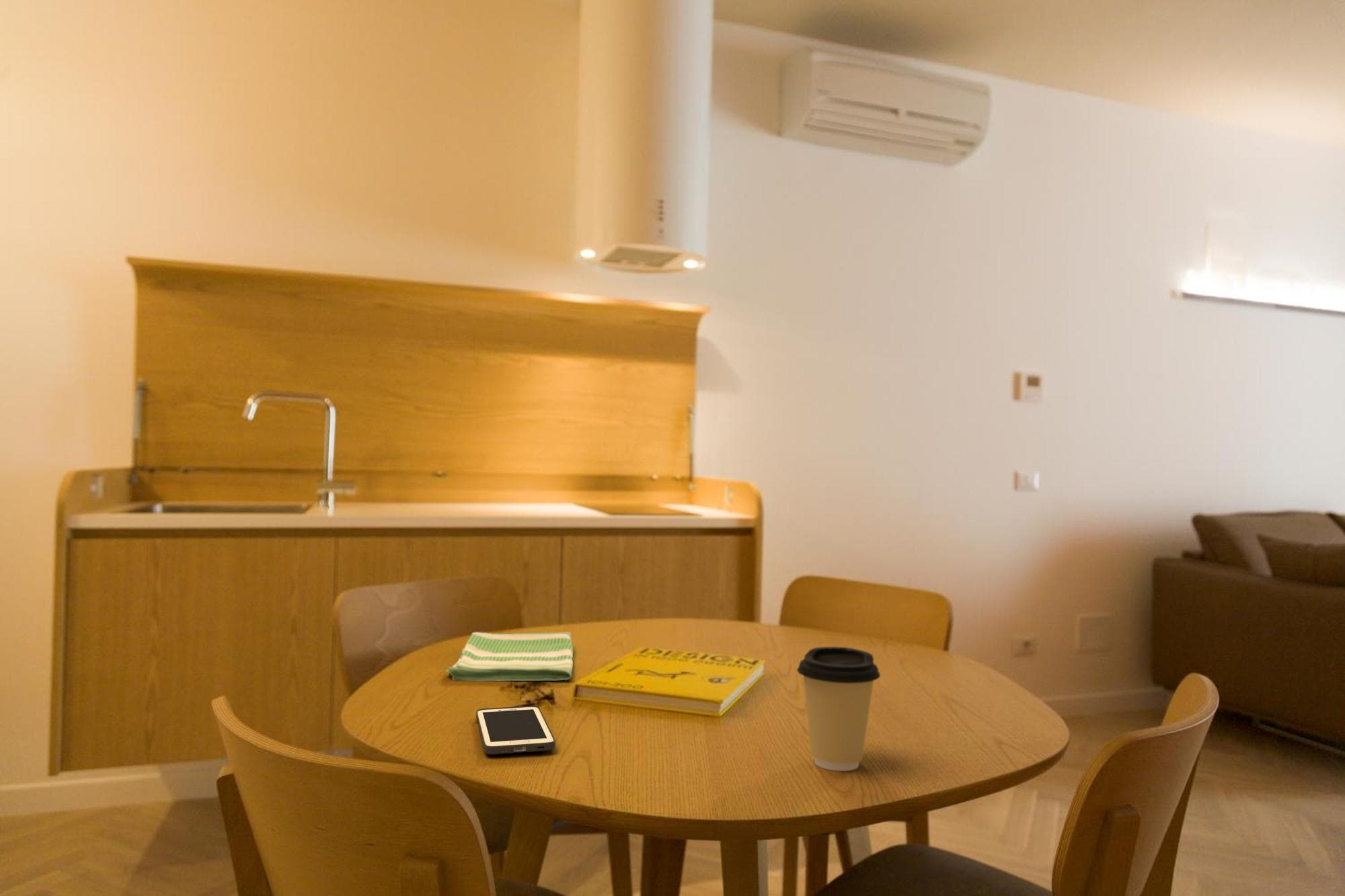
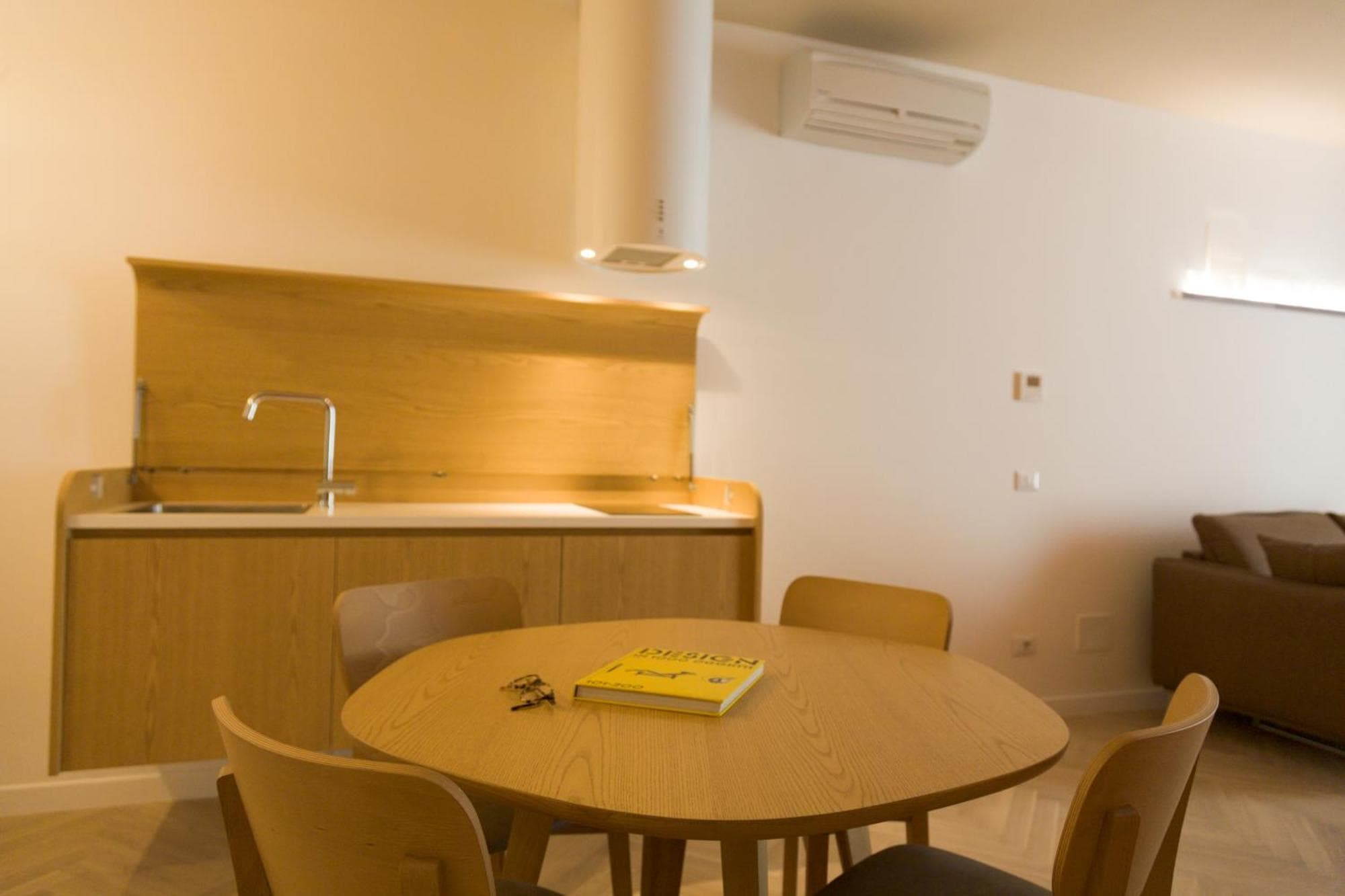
- coffee cup (837, 708)
- dish towel (515, 654)
- cell phone (513, 729)
